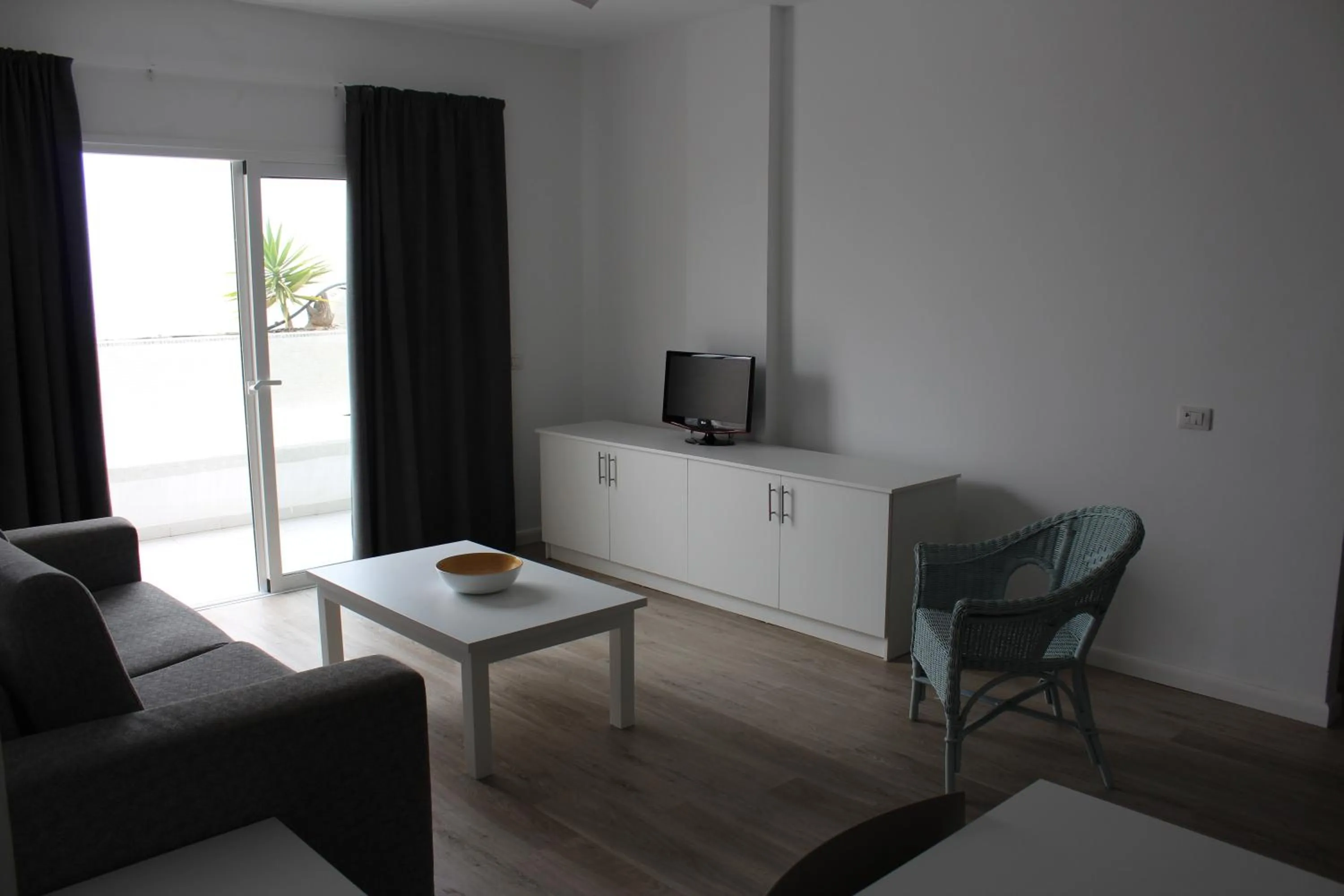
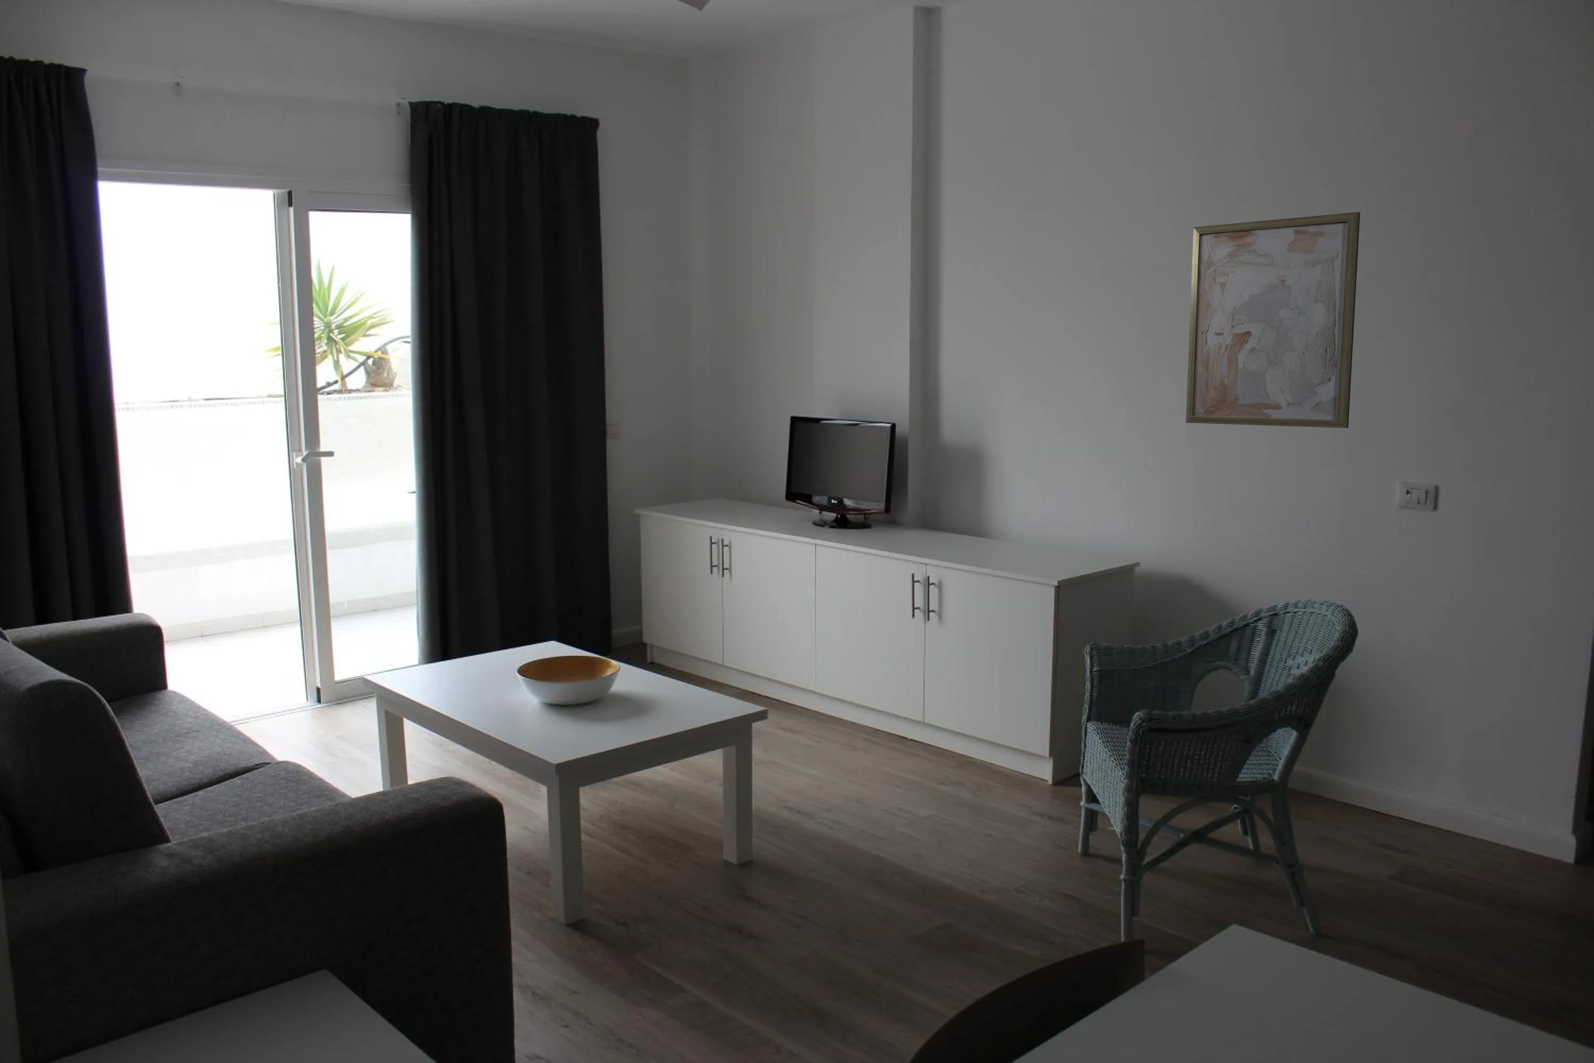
+ wall art (1267, 324)
